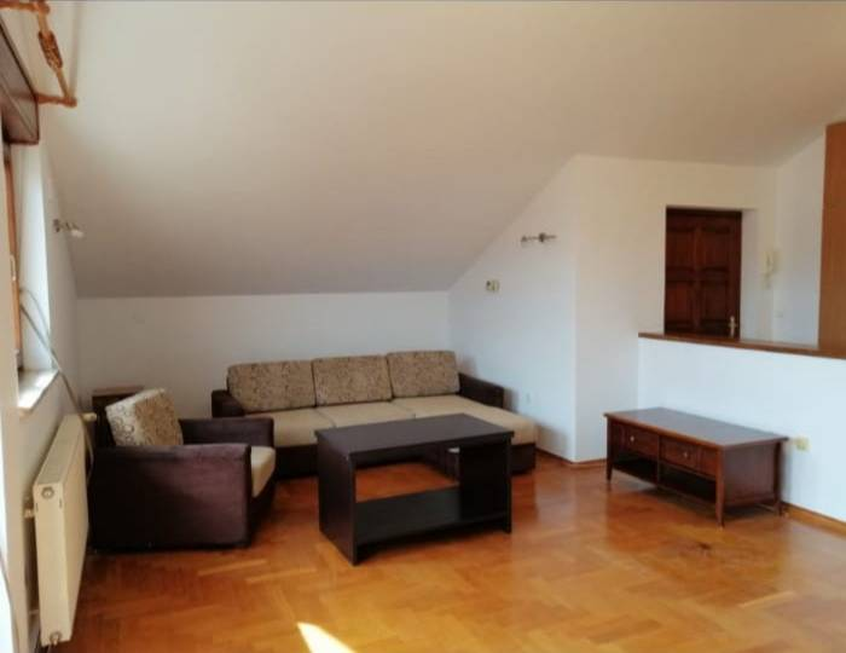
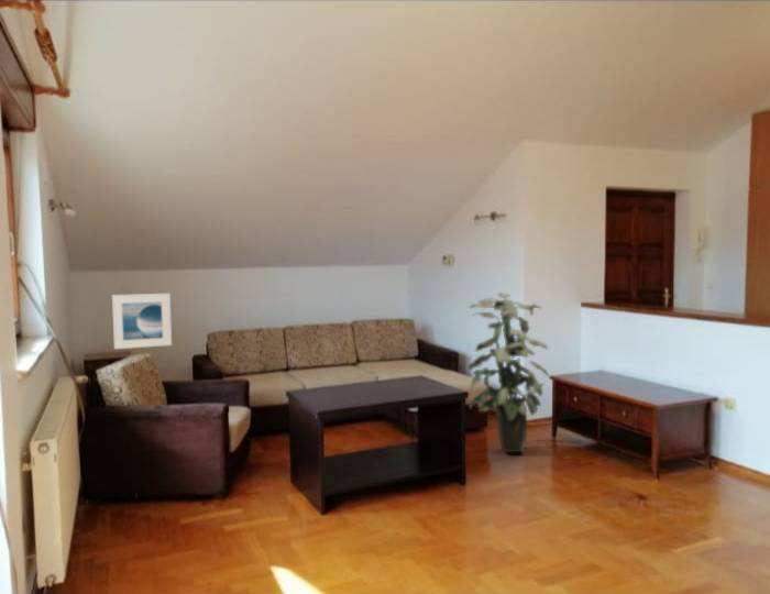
+ indoor plant (506, 371)
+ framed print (142, 320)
